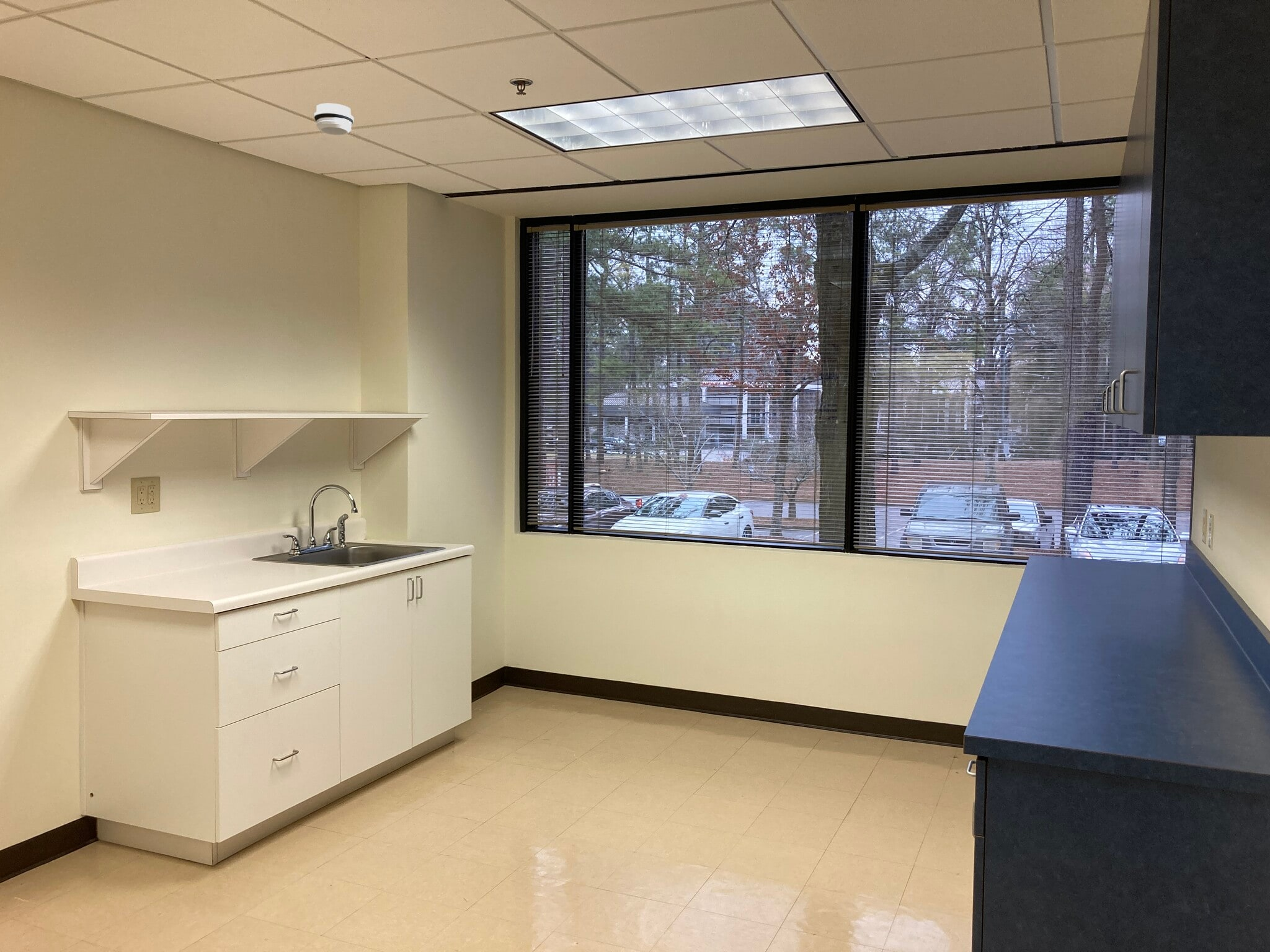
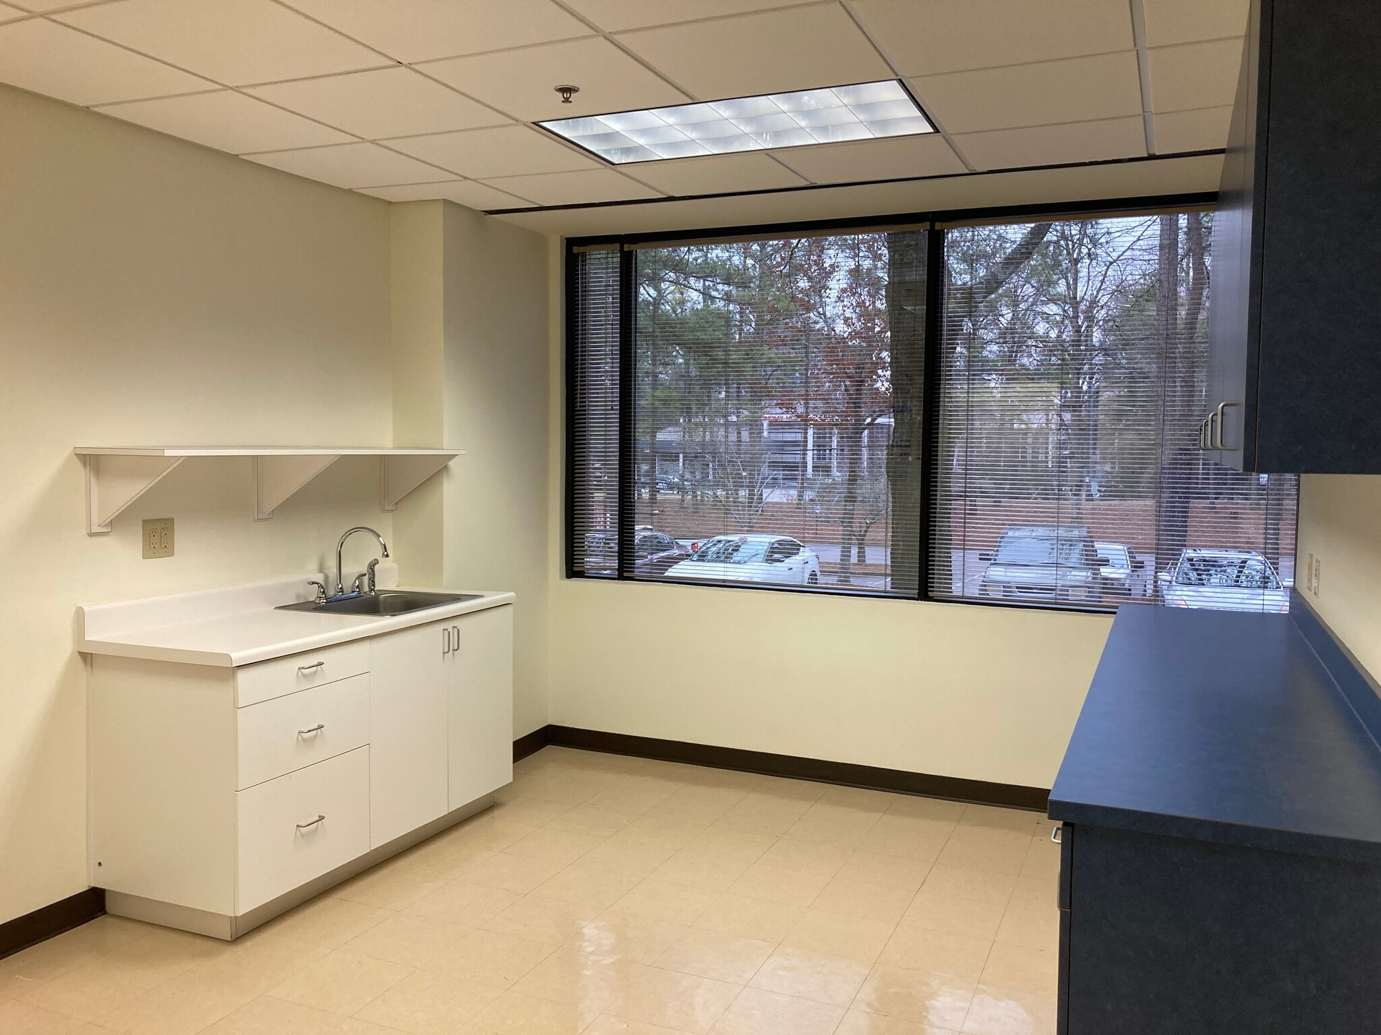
- smoke detector (334, 120)
